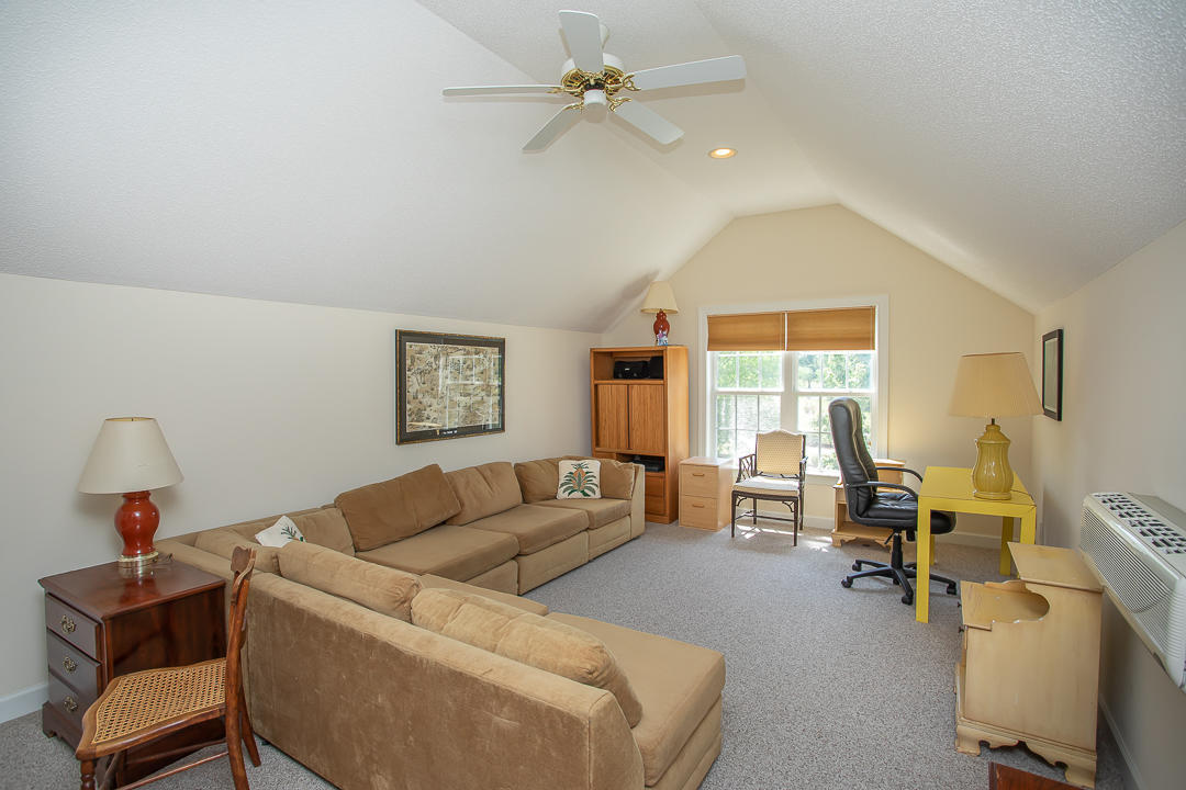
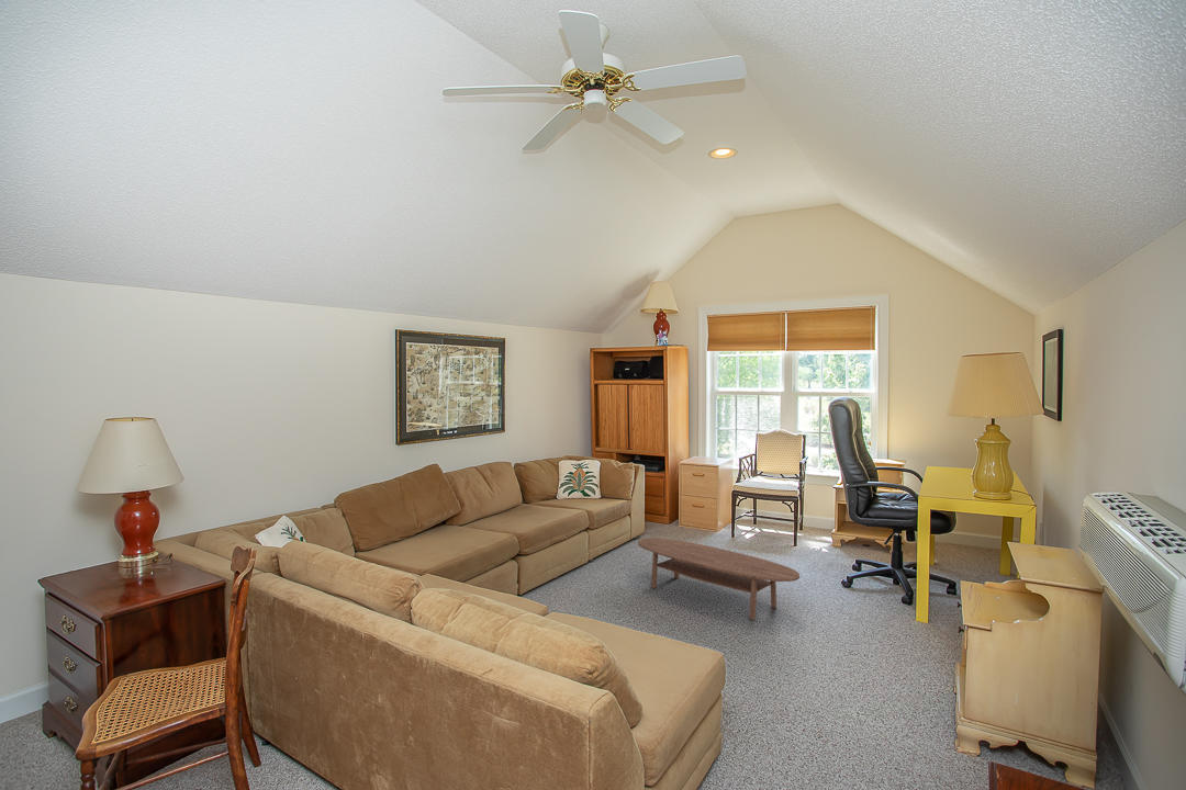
+ coffee table (711, 576)
